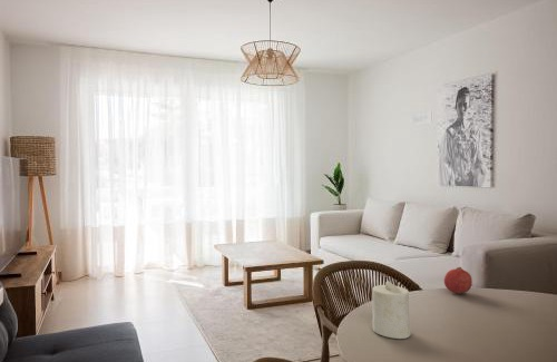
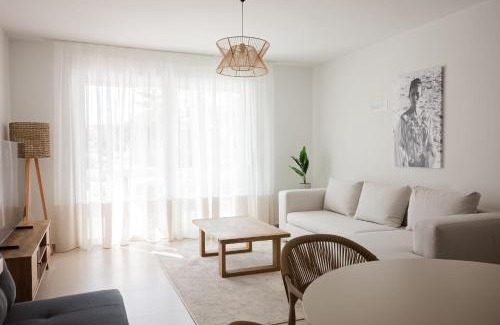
- candle (391, 306)
- fruit (458, 280)
